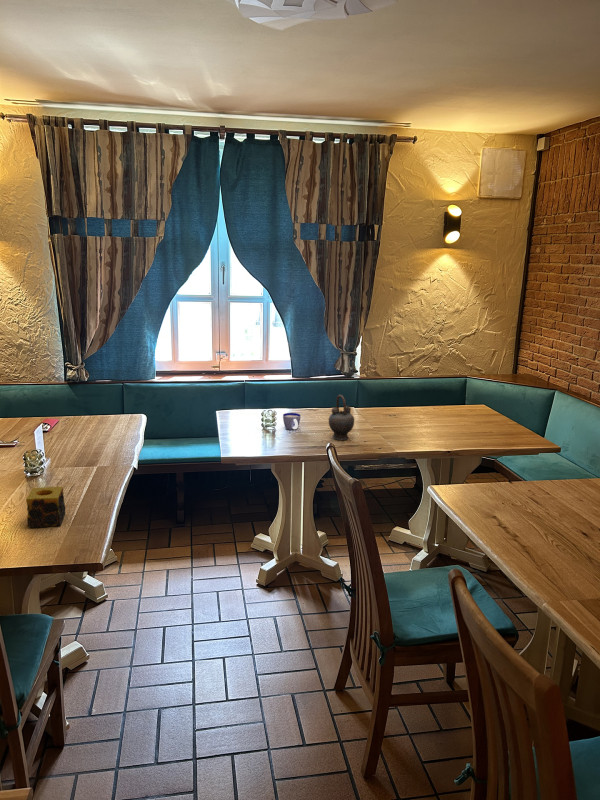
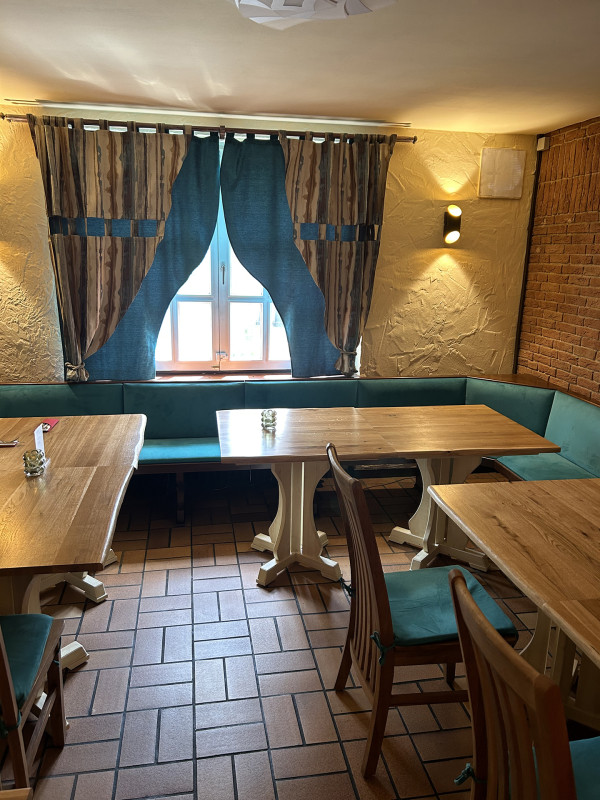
- candle (46, 506)
- cup (292, 422)
- teapot (340, 416)
